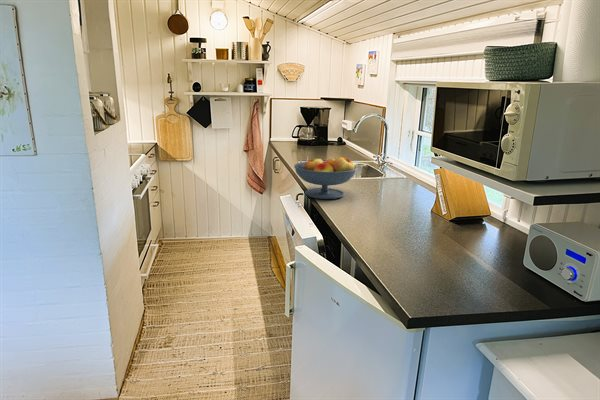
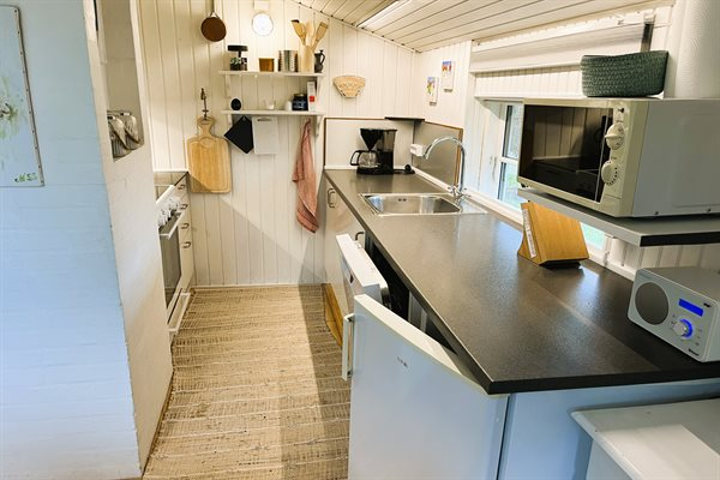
- fruit bowl (325, 175)
